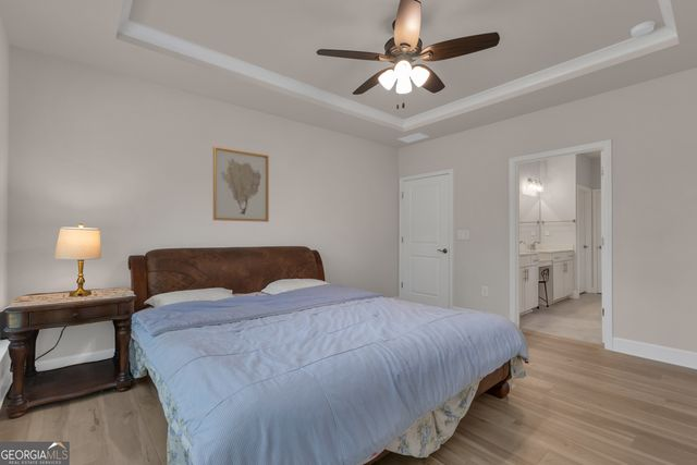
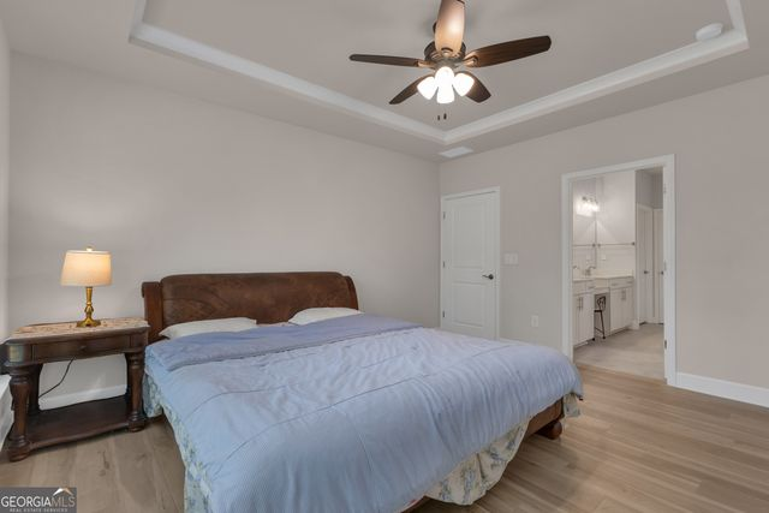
- wall art (242, 186)
